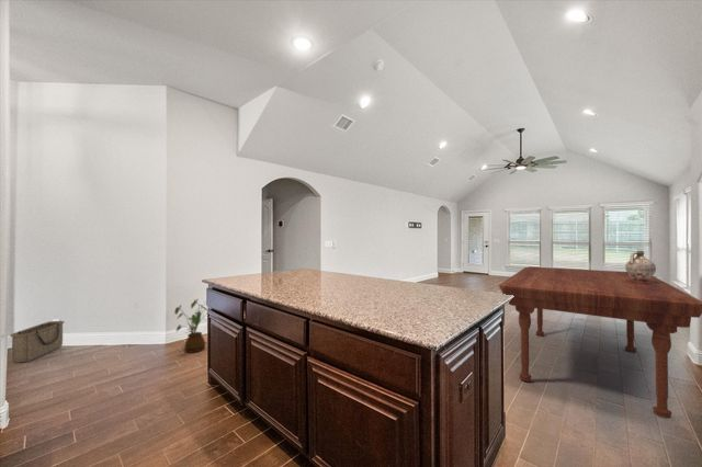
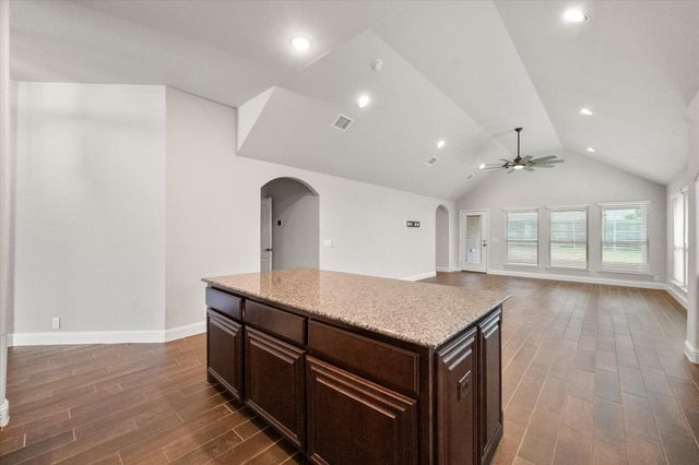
- dining table (582, 314)
- ceramic jug (639, 266)
- basket (38, 340)
- house plant (196, 324)
